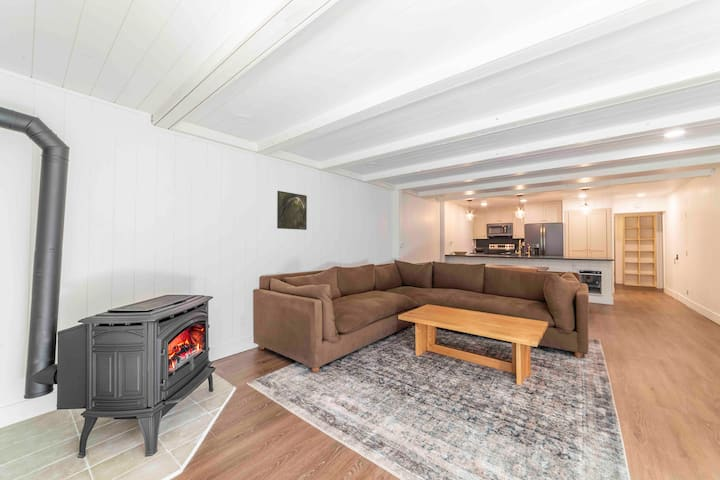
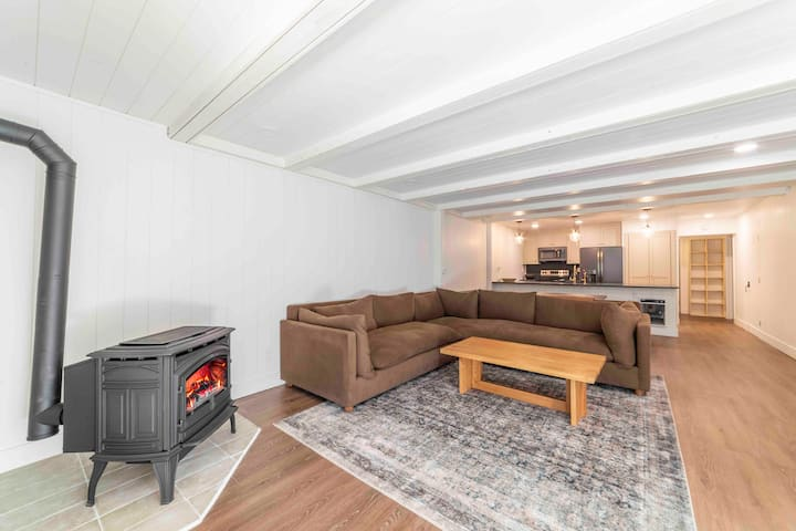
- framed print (292, 211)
